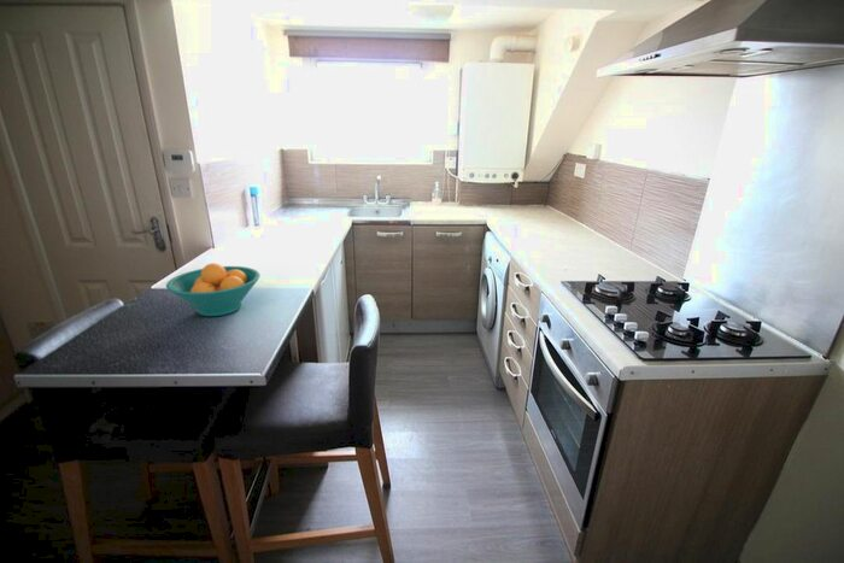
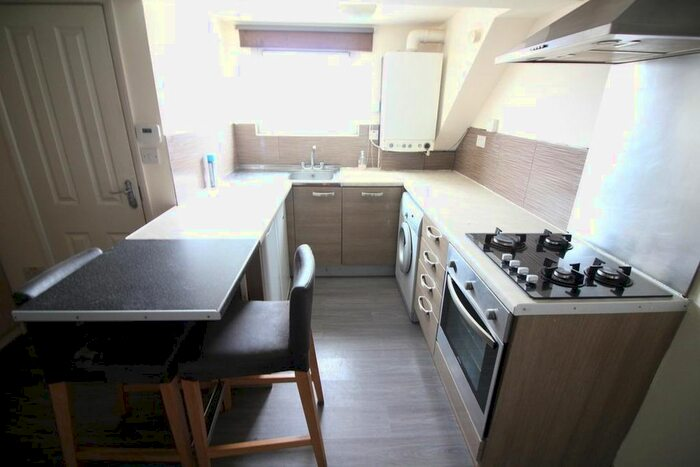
- fruit bowl (216, 287)
